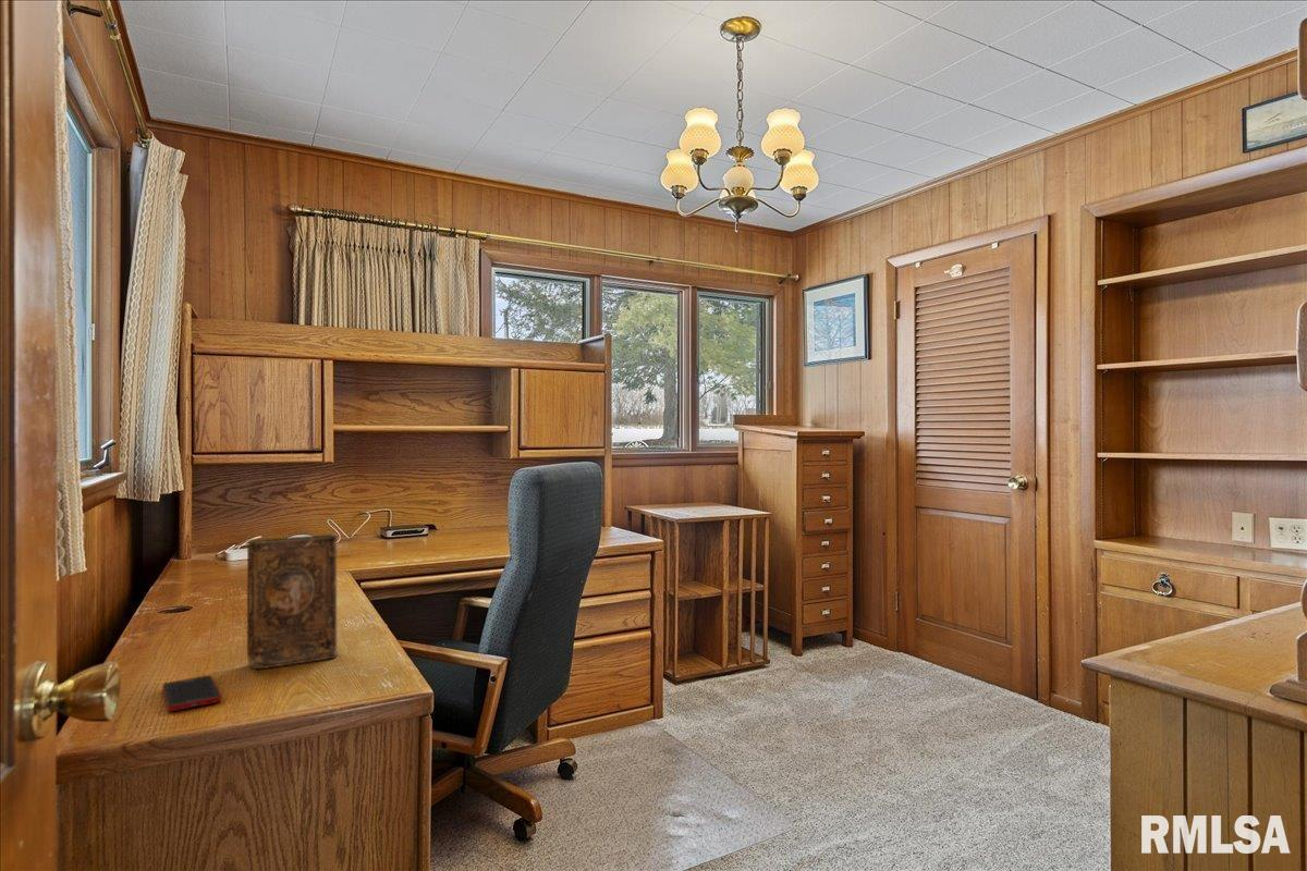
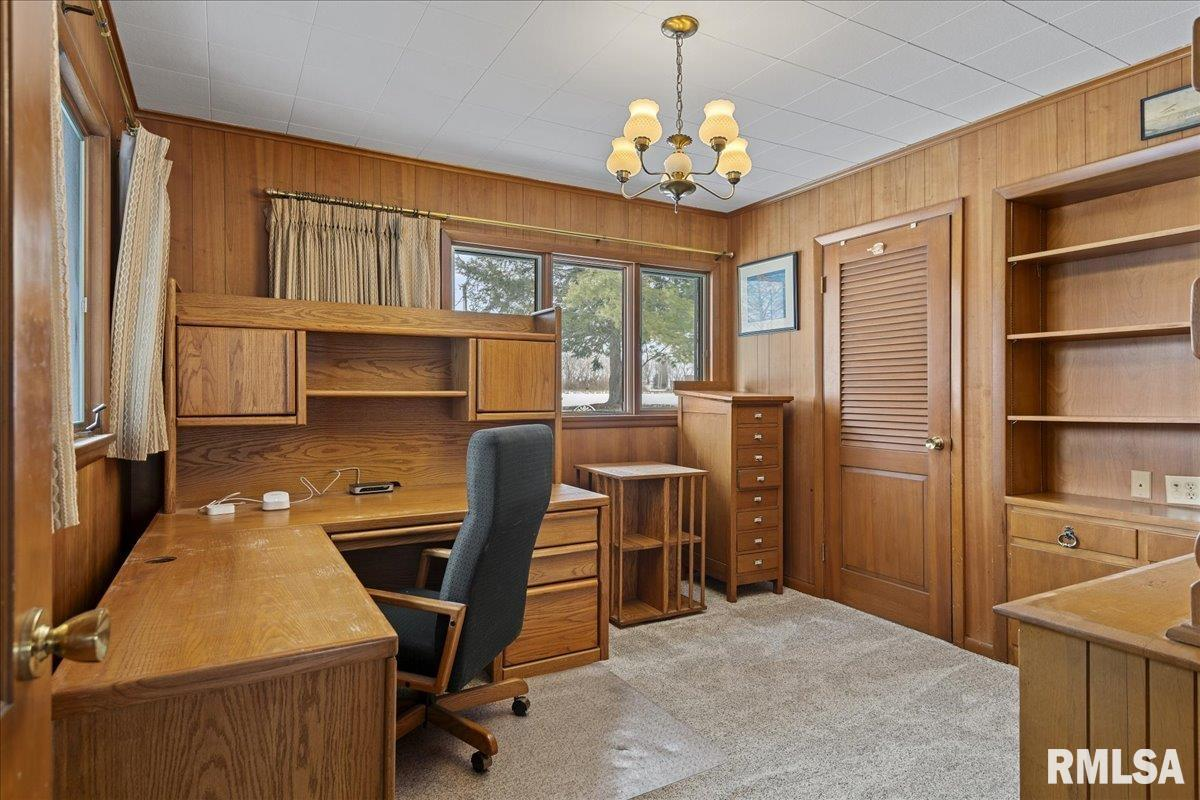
- book (293, 599)
- cell phone (191, 692)
